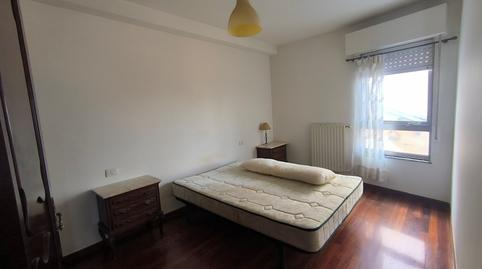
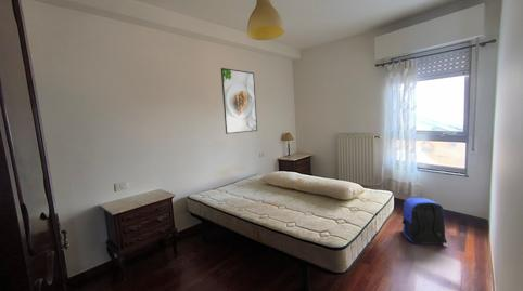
+ backpack (419, 217)
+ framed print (240, 102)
